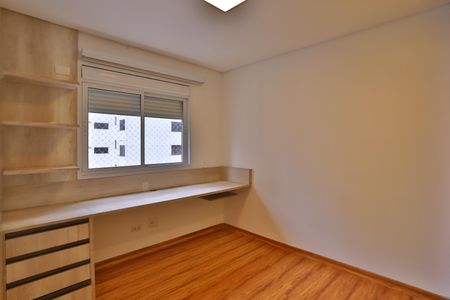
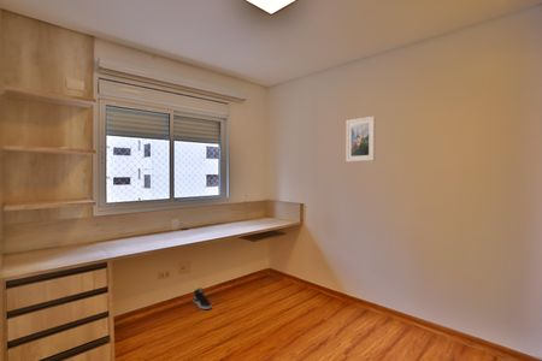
+ sneaker (201, 296)
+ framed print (359, 140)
